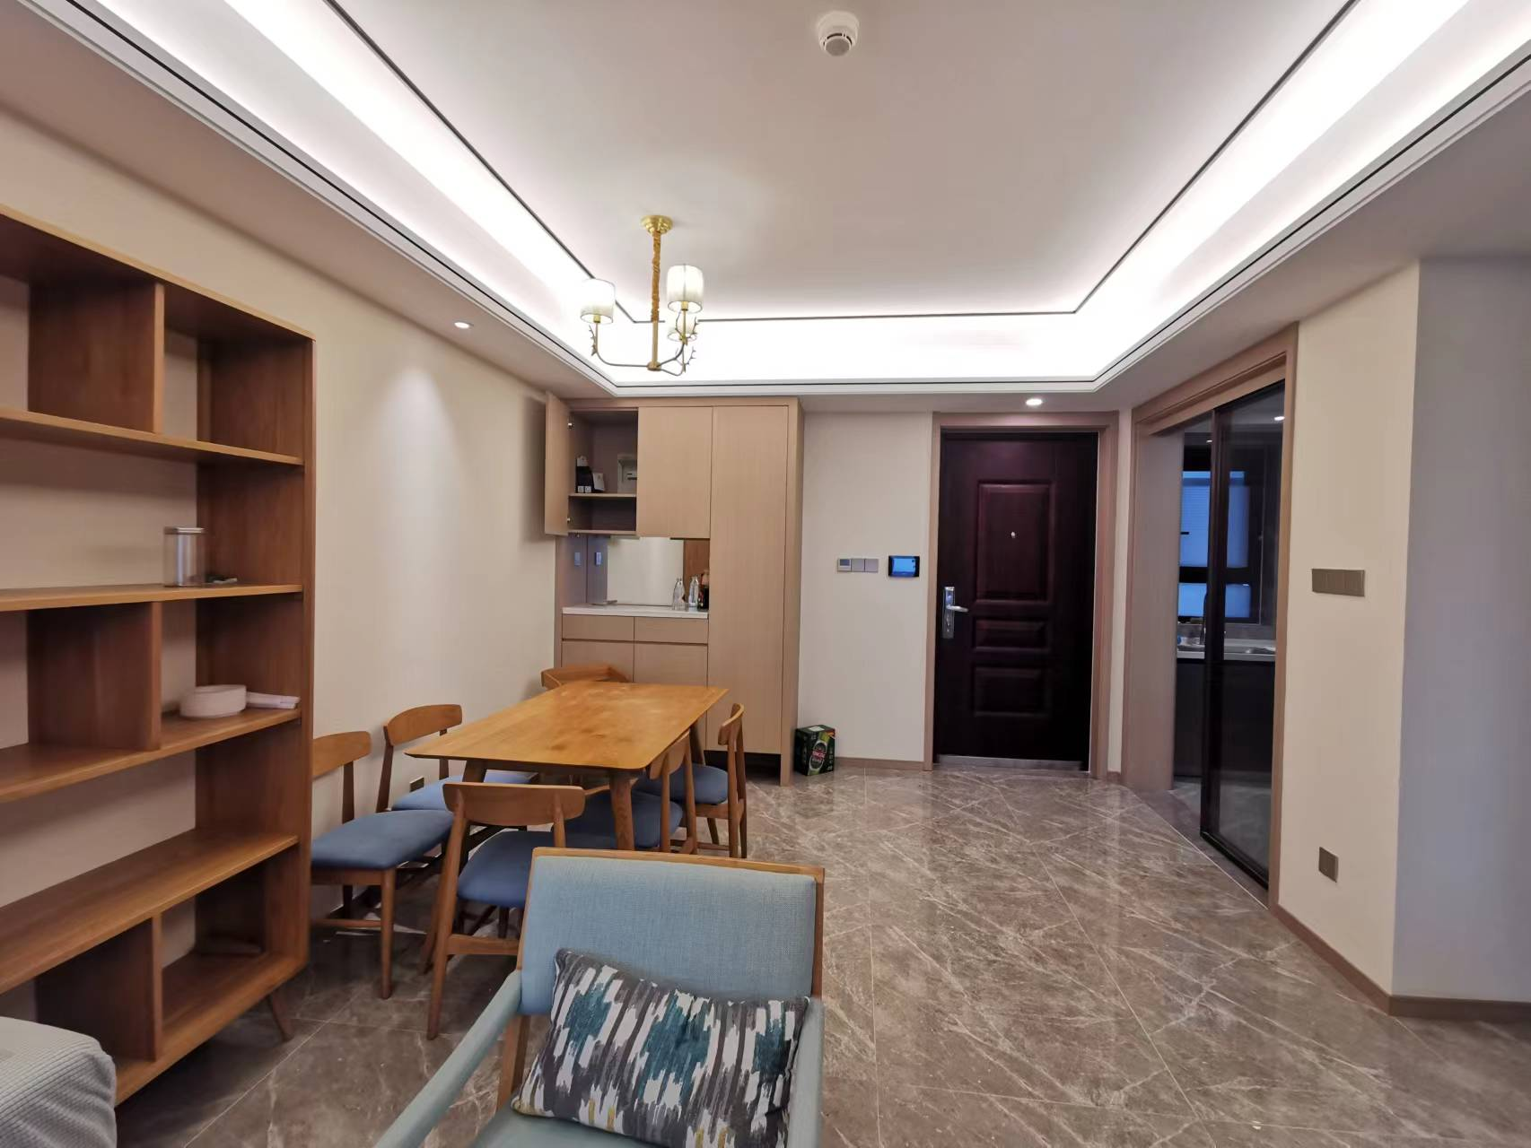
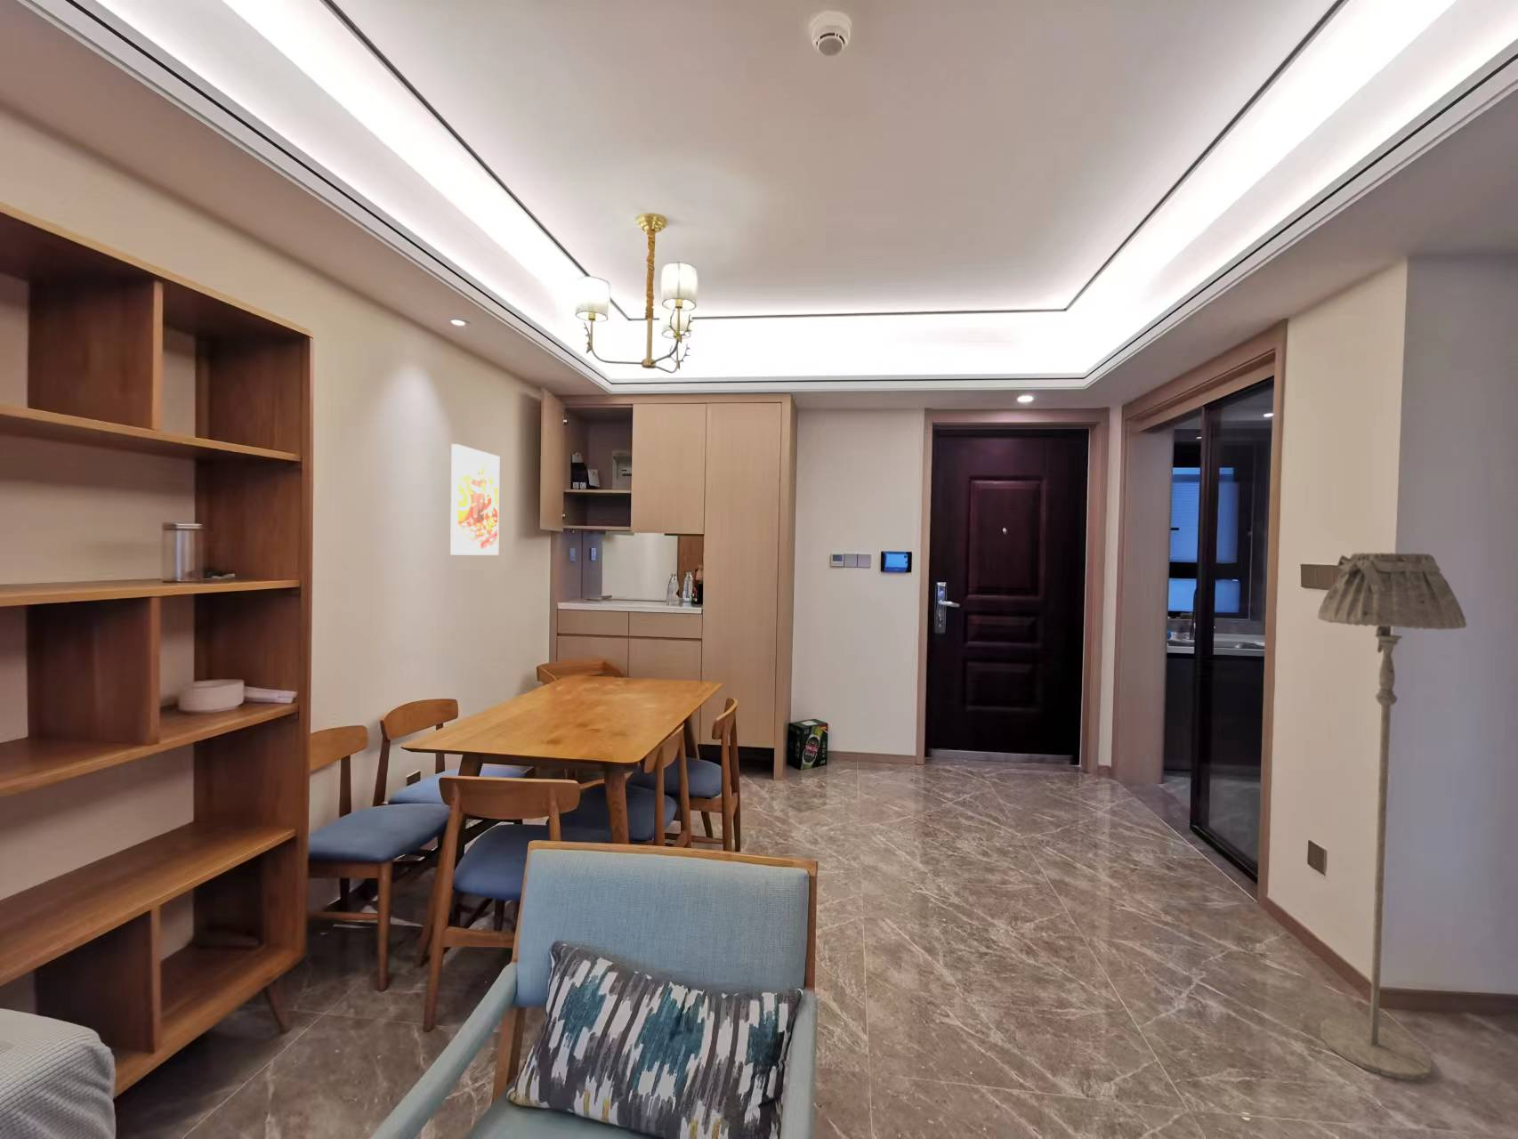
+ floor lamp (1382, 803)
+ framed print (476, 502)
